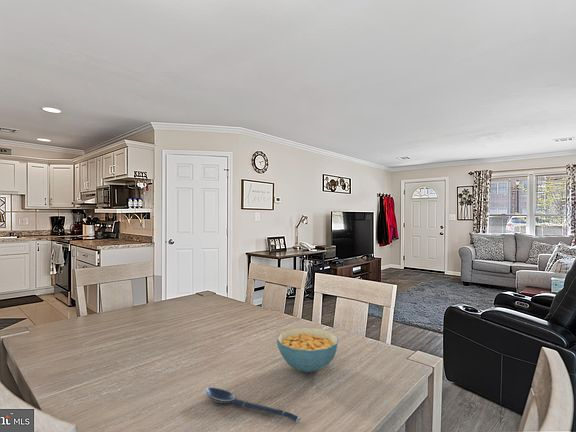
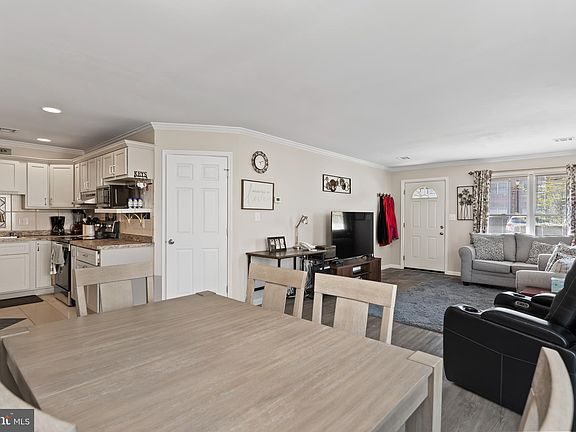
- spoon (248, 405)
- cereal bowl (307, 353)
